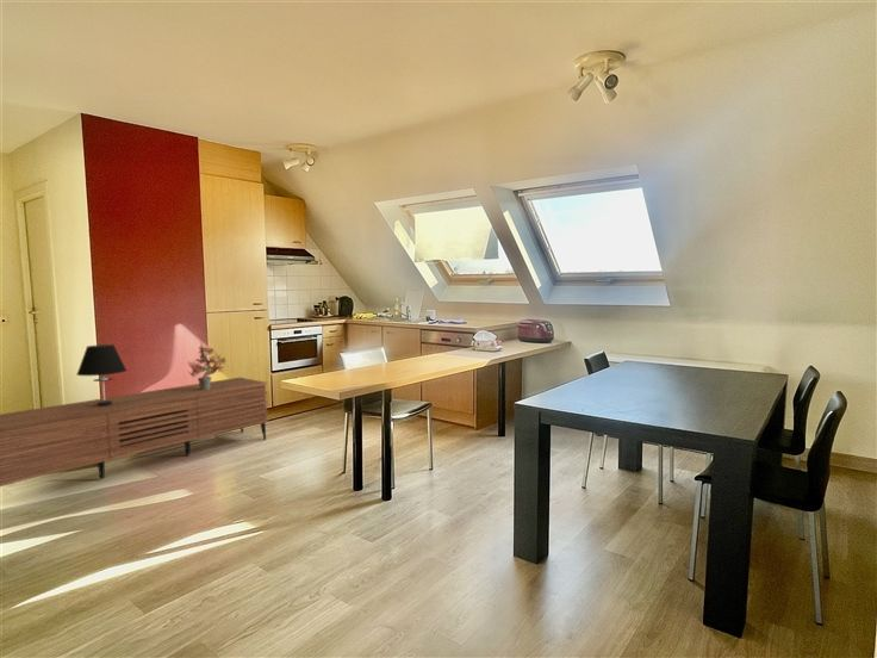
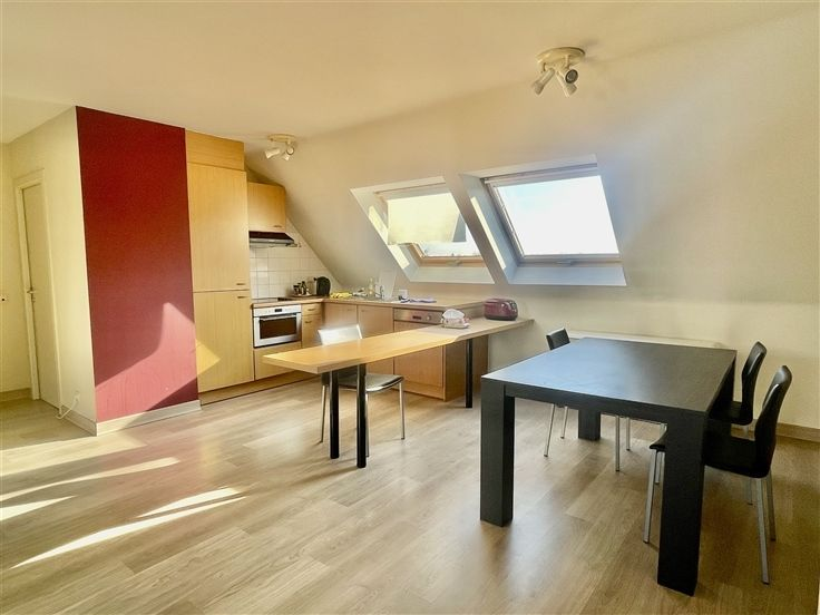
- table lamp (101, 374)
- potted plant (204, 362)
- sideboard (144, 432)
